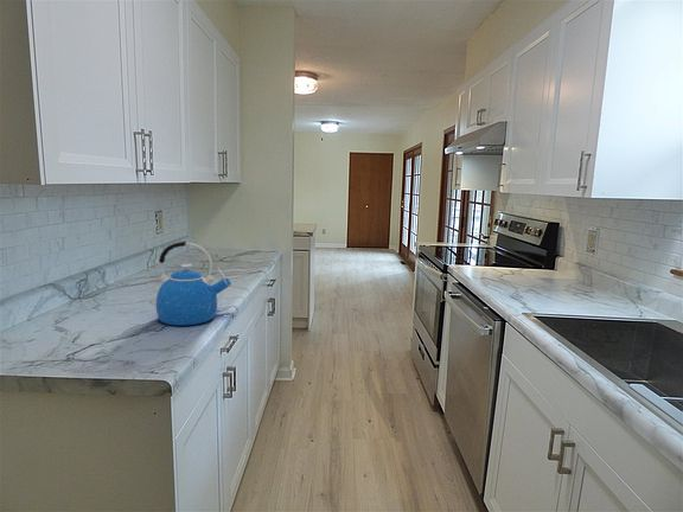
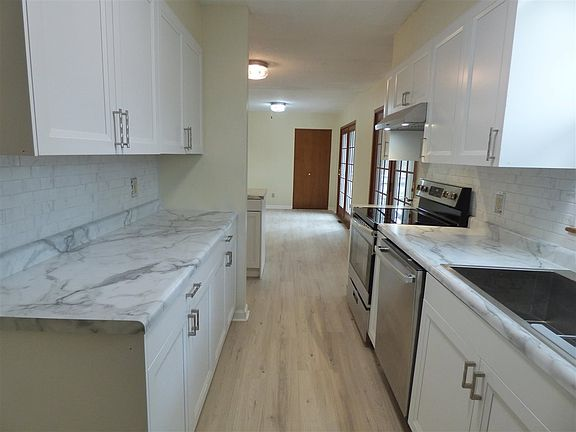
- kettle (193, 280)
